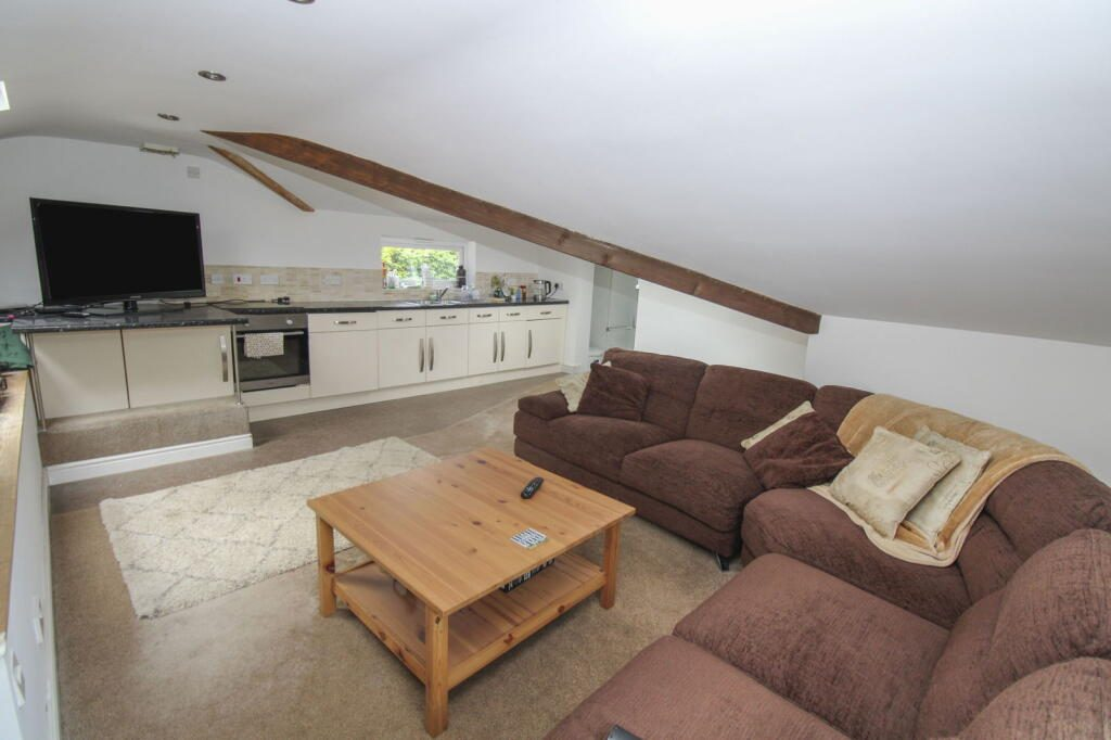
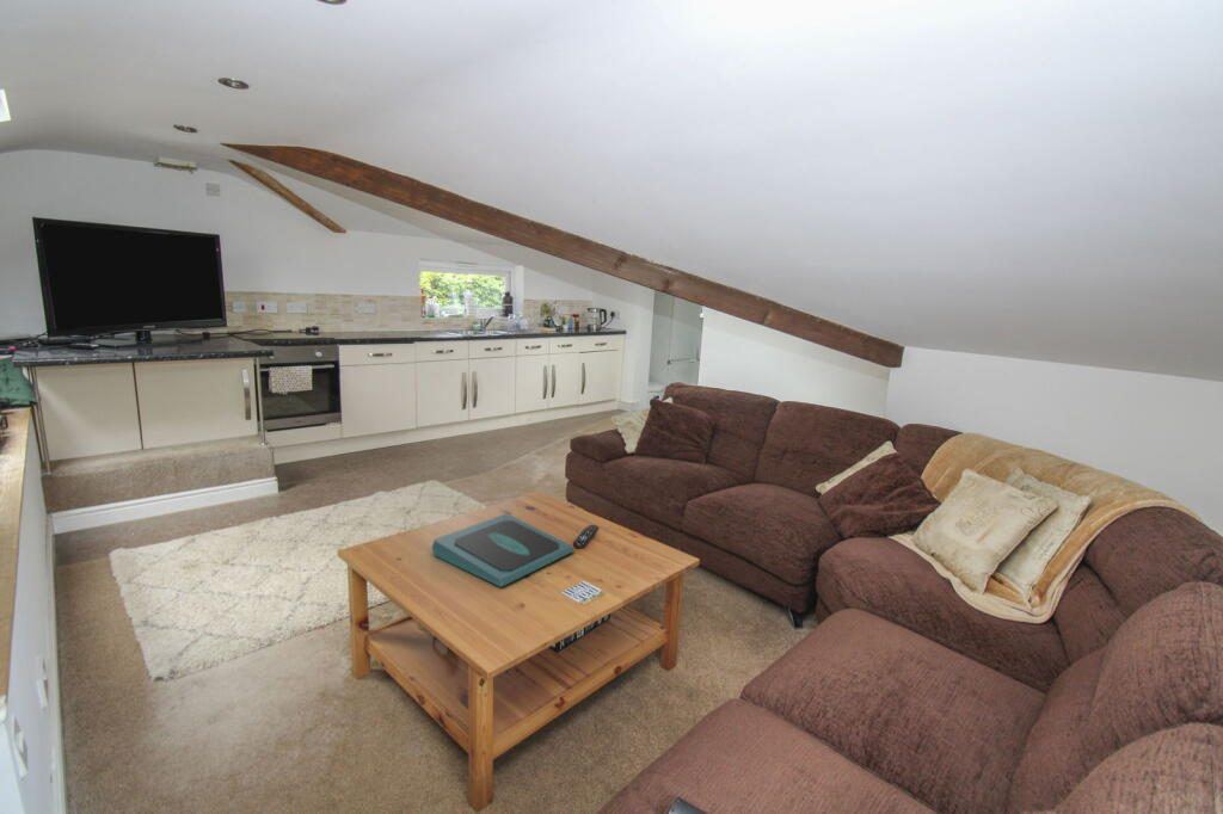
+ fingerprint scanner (504, 545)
